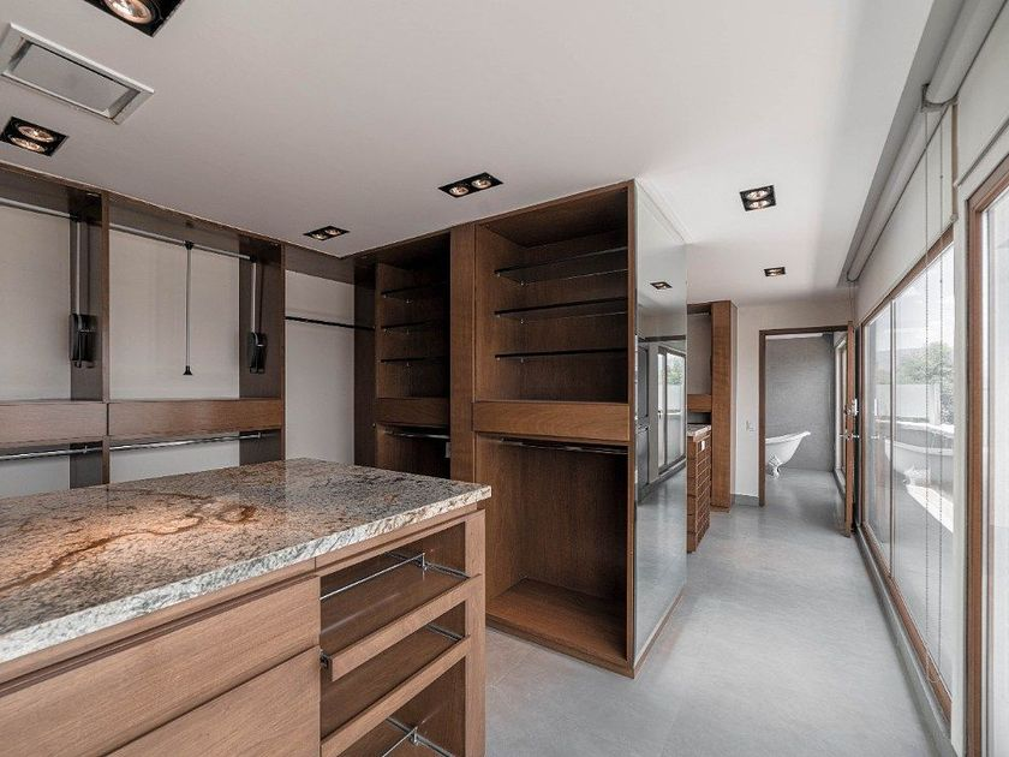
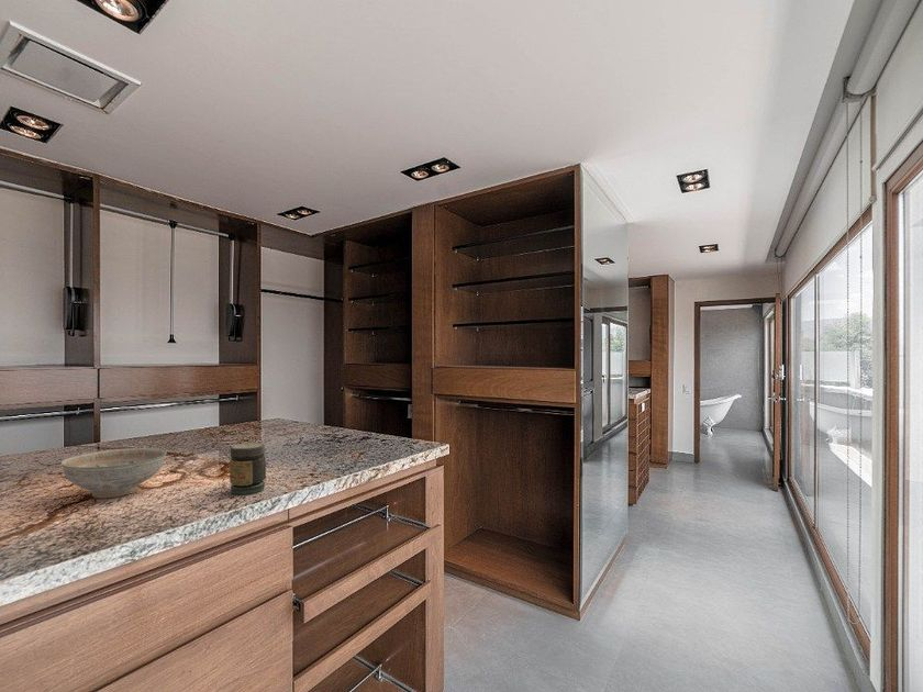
+ jar (247, 467)
+ decorative bowl (116, 473)
